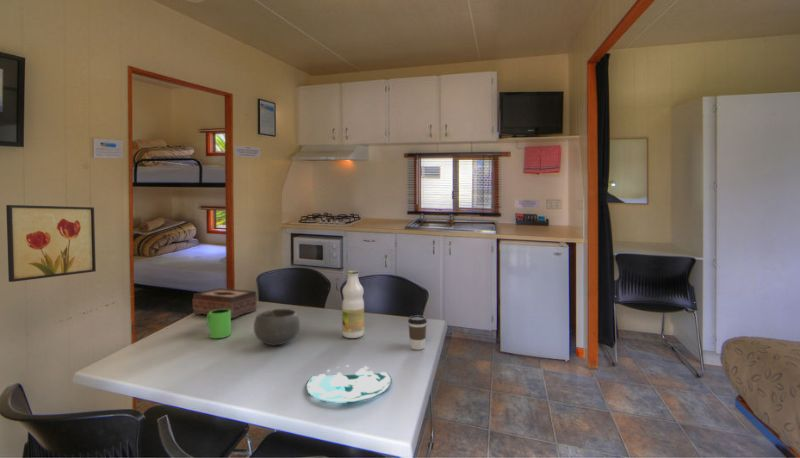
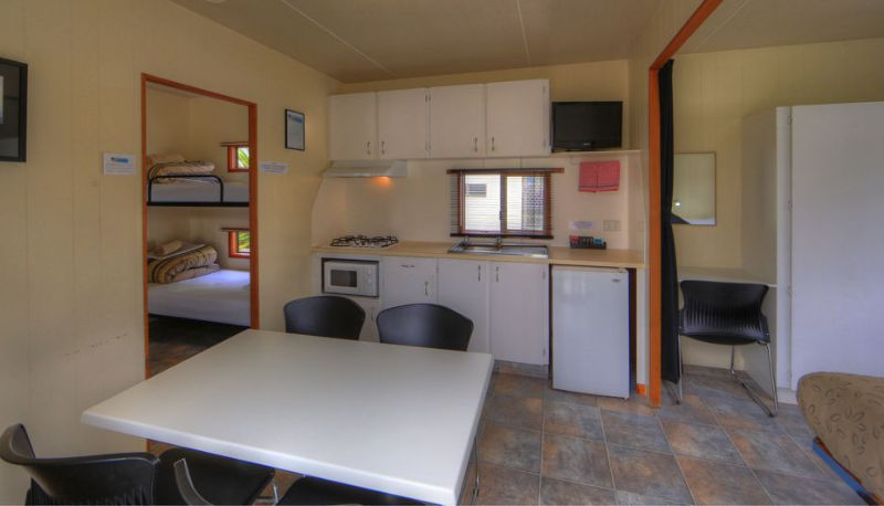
- coffee cup (417, 332)
- wall art (54, 241)
- bowl (277, 327)
- bottle (353, 303)
- plate (349, 377)
- mug (217, 322)
- tissue box (225, 302)
